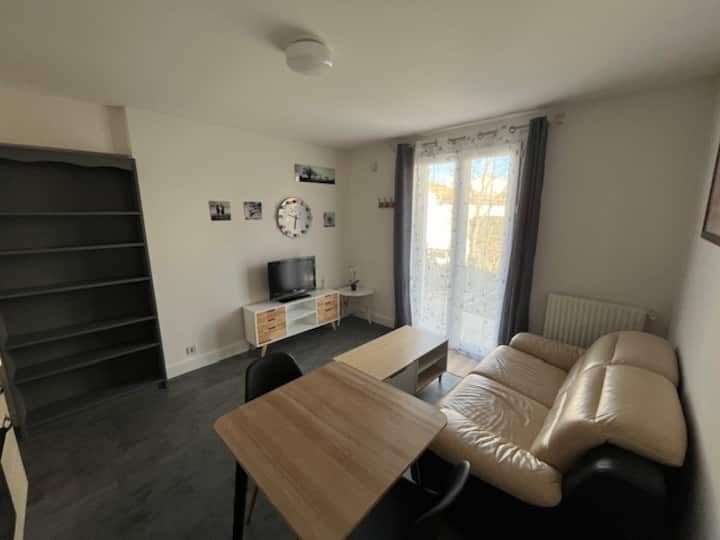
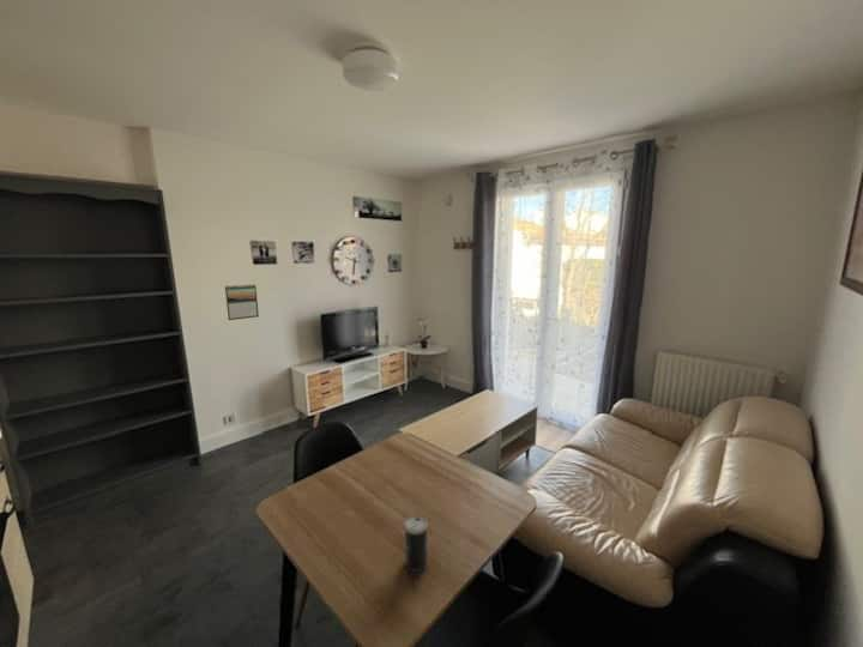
+ beverage can (416, 542)
+ calendar (242, 301)
